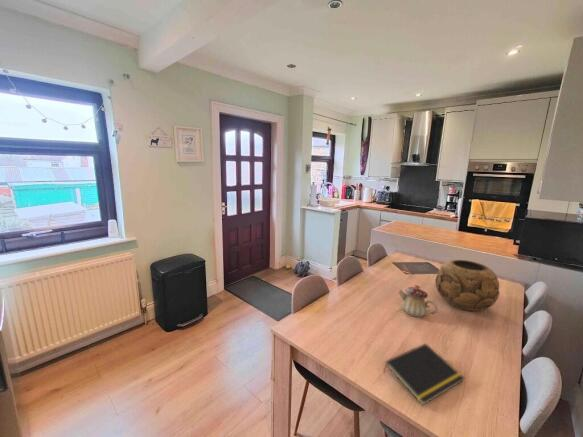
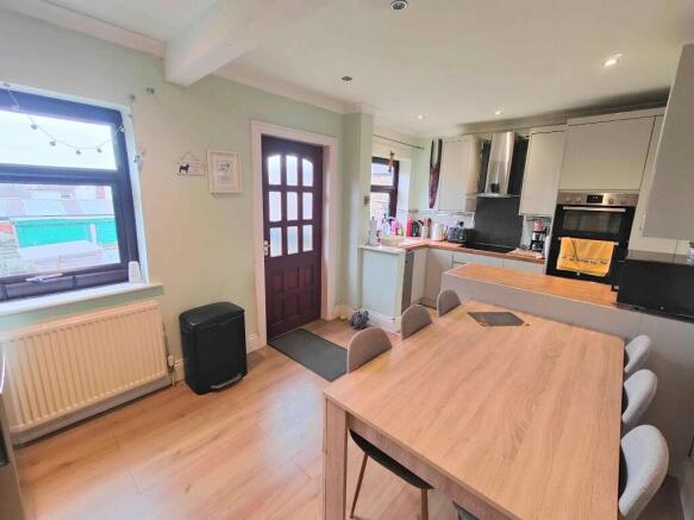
- decorative bowl (465, 284)
- teapot (417, 299)
- notepad (424, 370)
